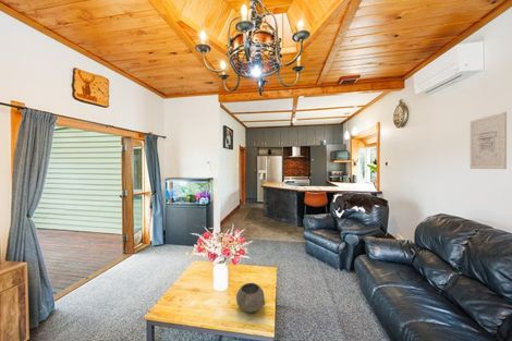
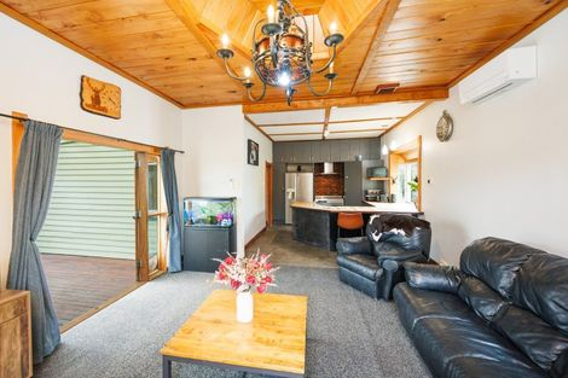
- bowl (251, 297)
- wall art (486, 143)
